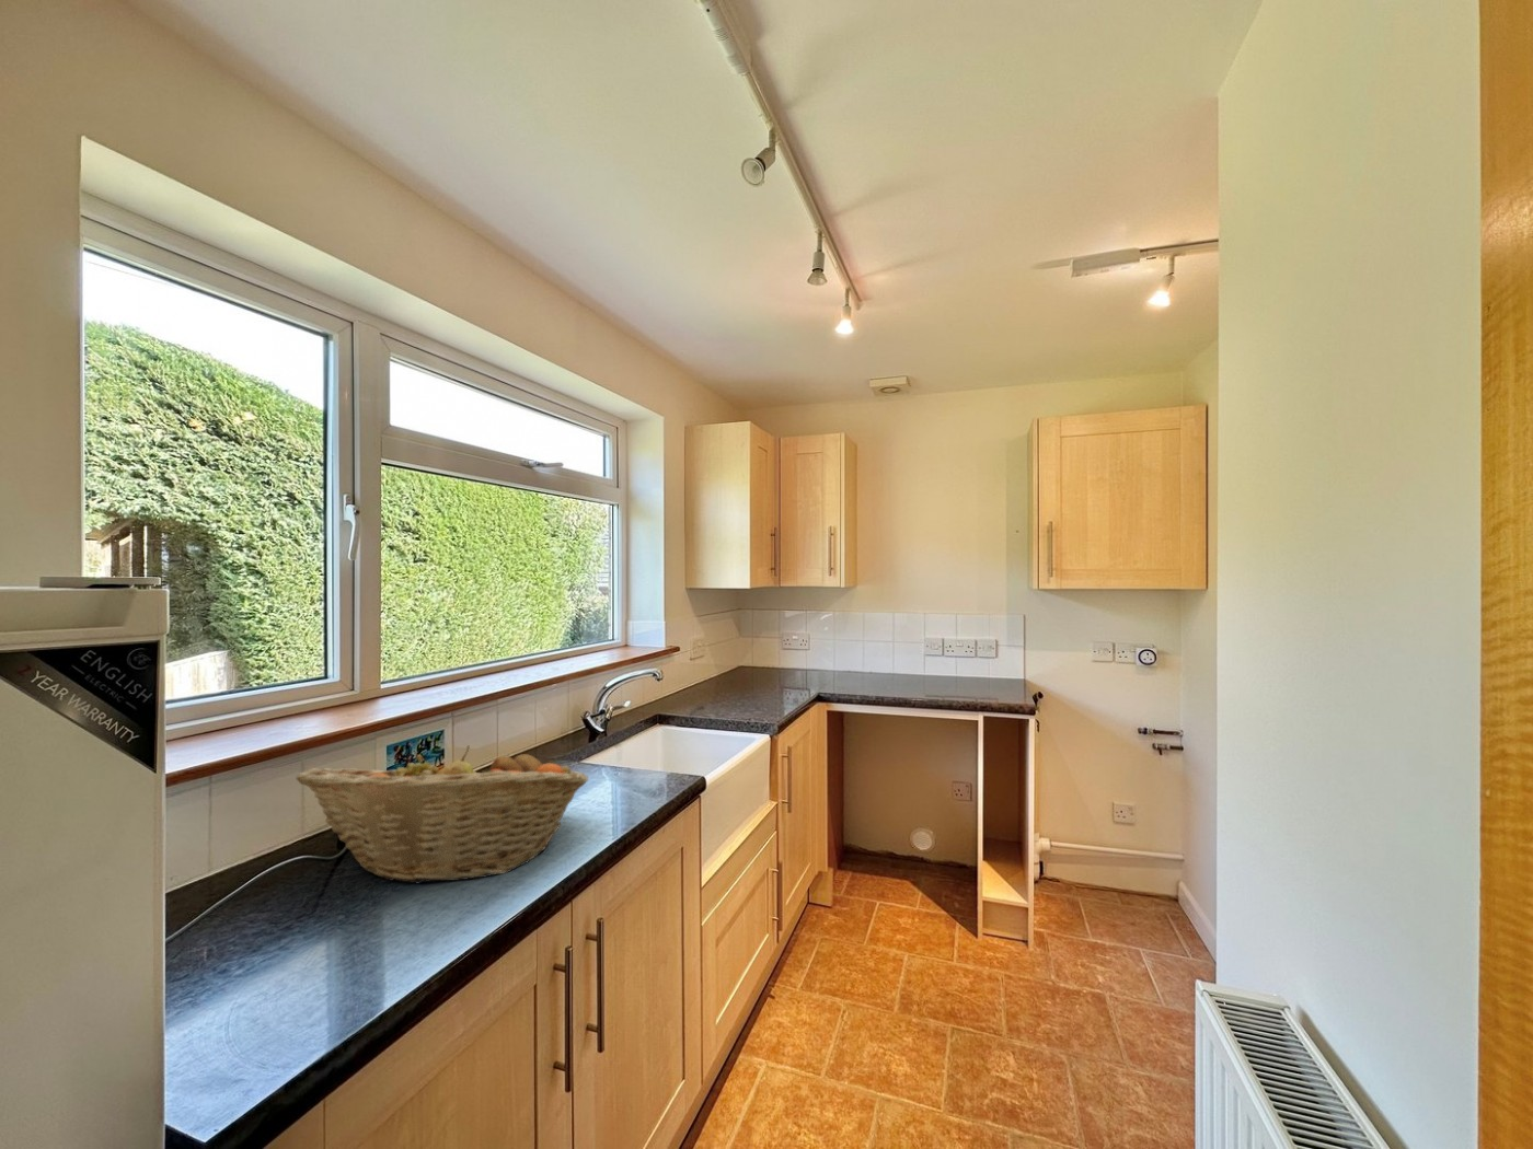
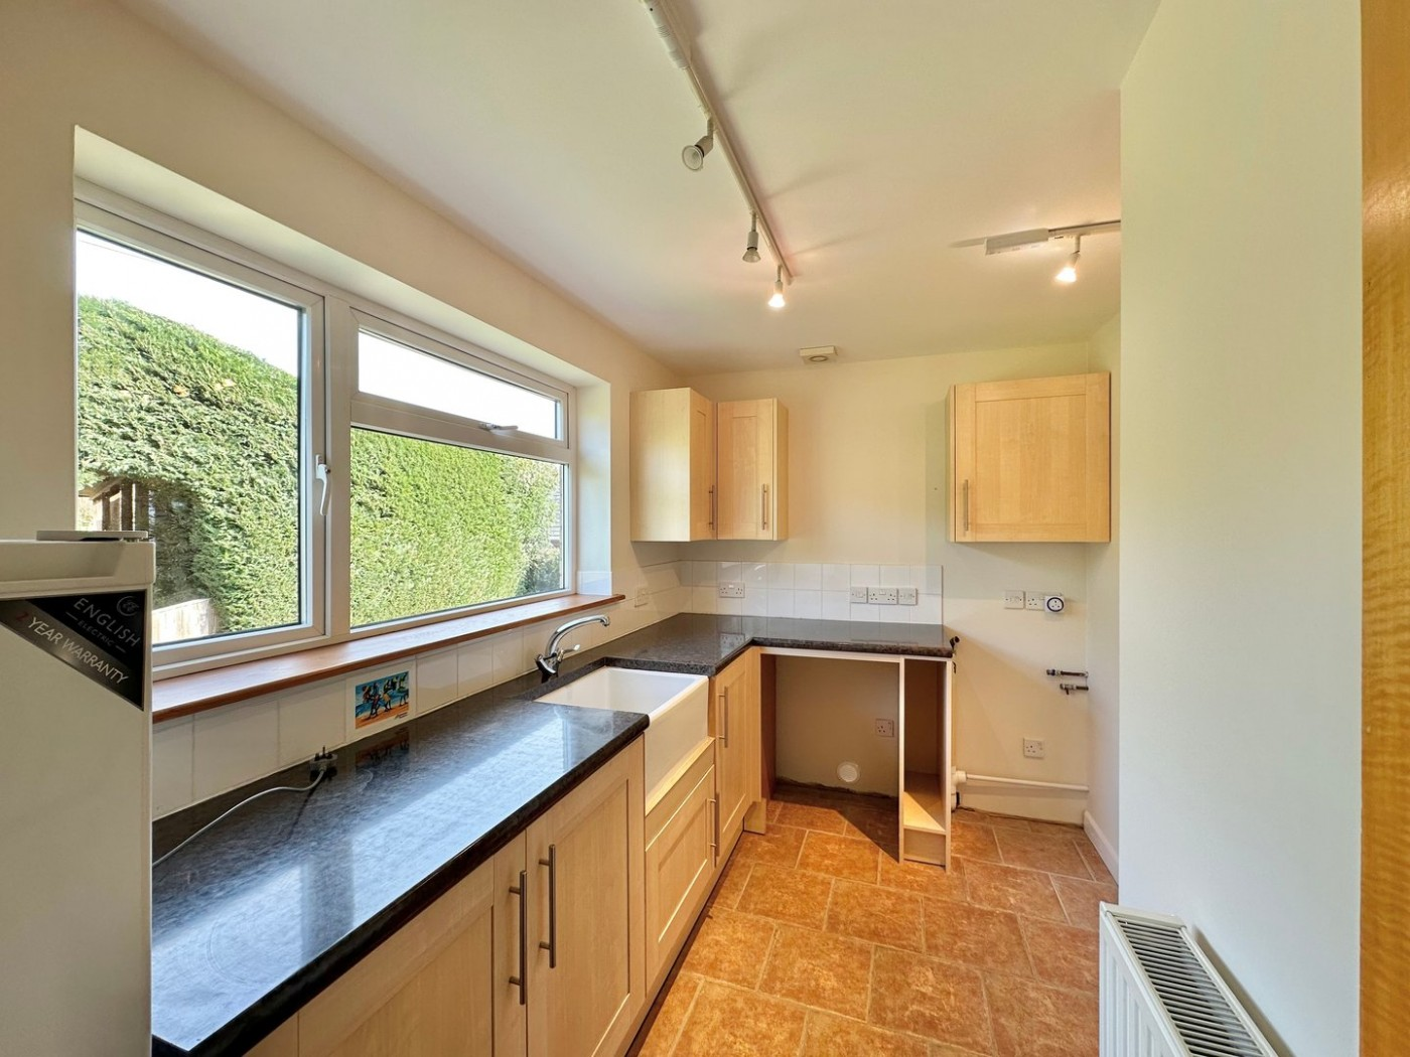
- fruit basket (453, 797)
